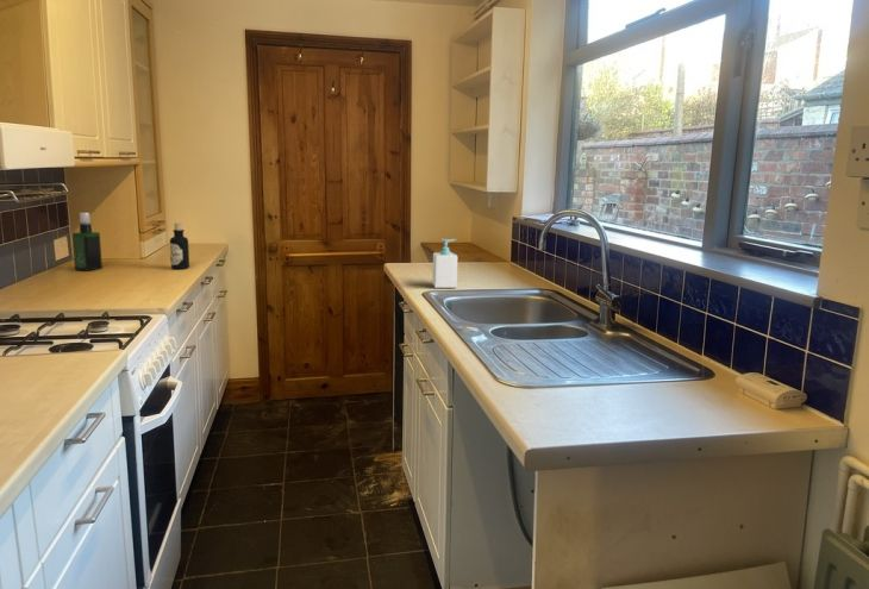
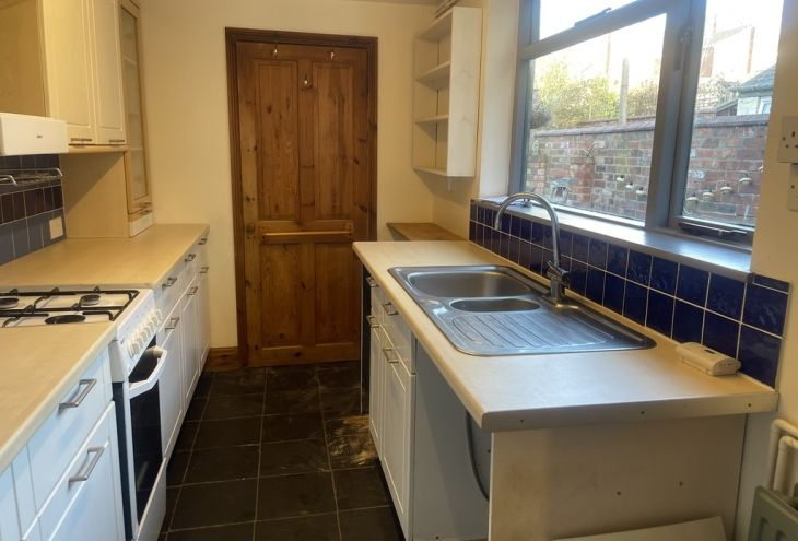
- bottle (179, 245)
- spray bottle (86, 240)
- soap bottle (444, 262)
